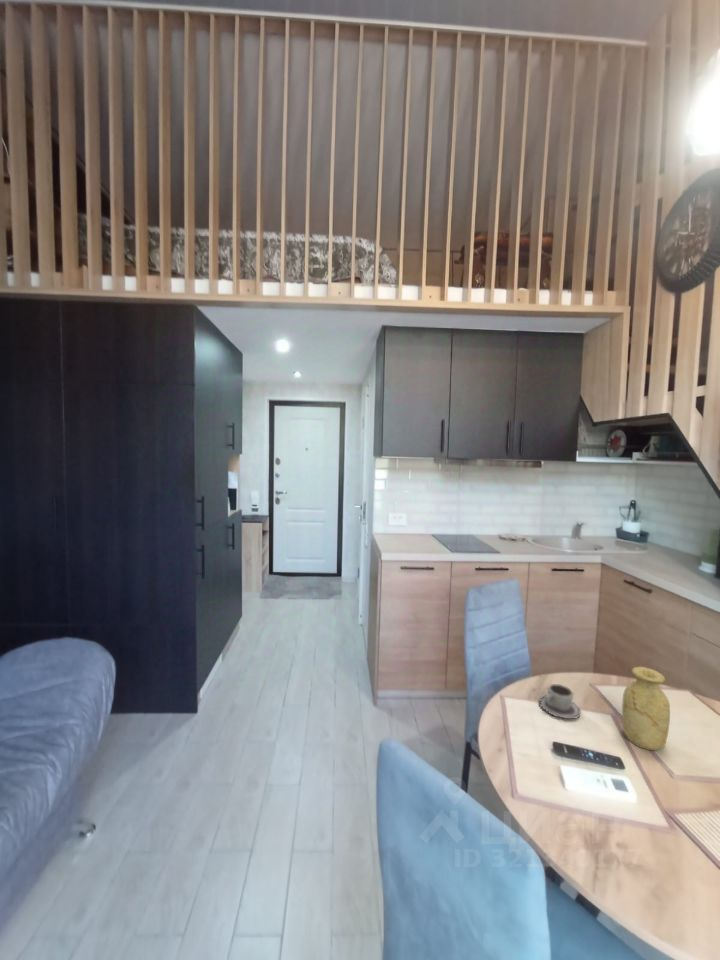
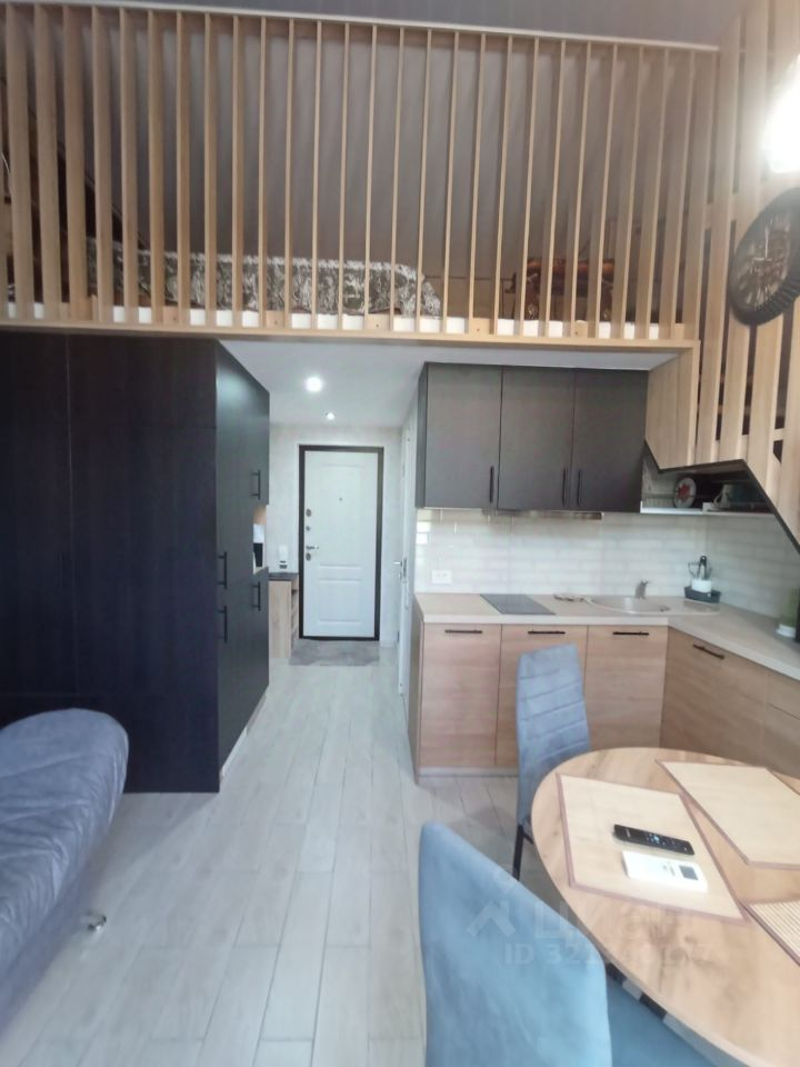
- vase (645, 706)
- cup (559, 699)
